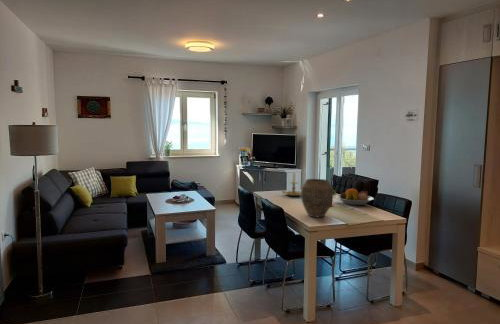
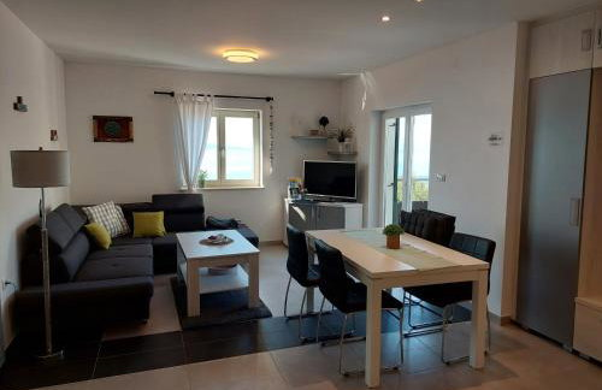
- fruit bowl (354, 195)
- candle holder (293, 183)
- vase (317, 198)
